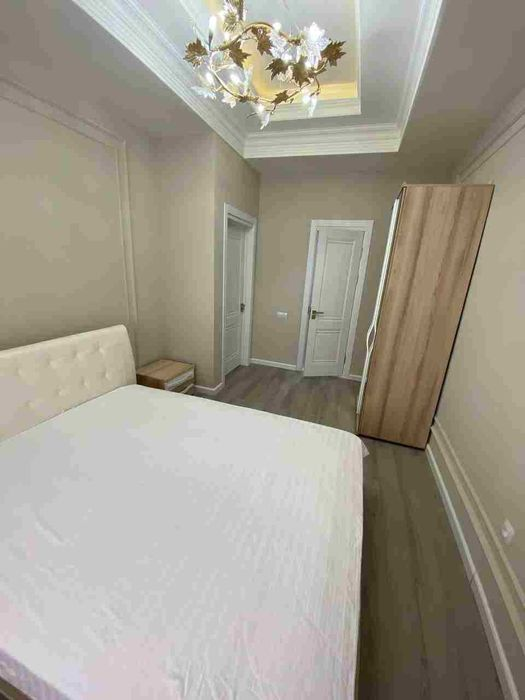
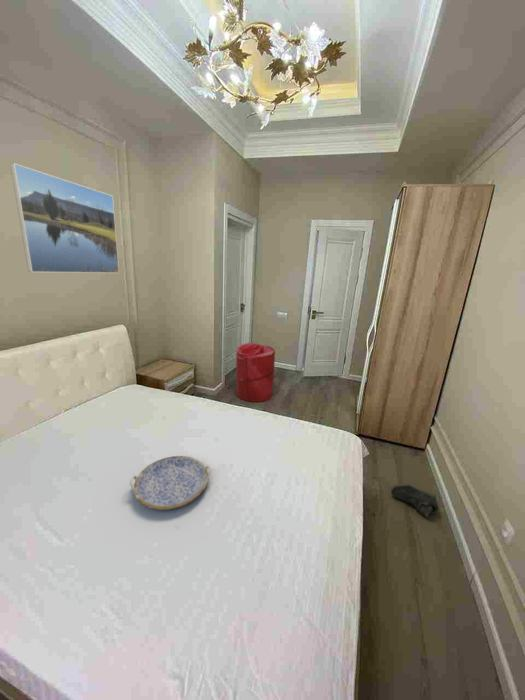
+ laundry hamper (254, 371)
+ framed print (75, 229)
+ sneaker (414, 500)
+ serving tray (172, 480)
